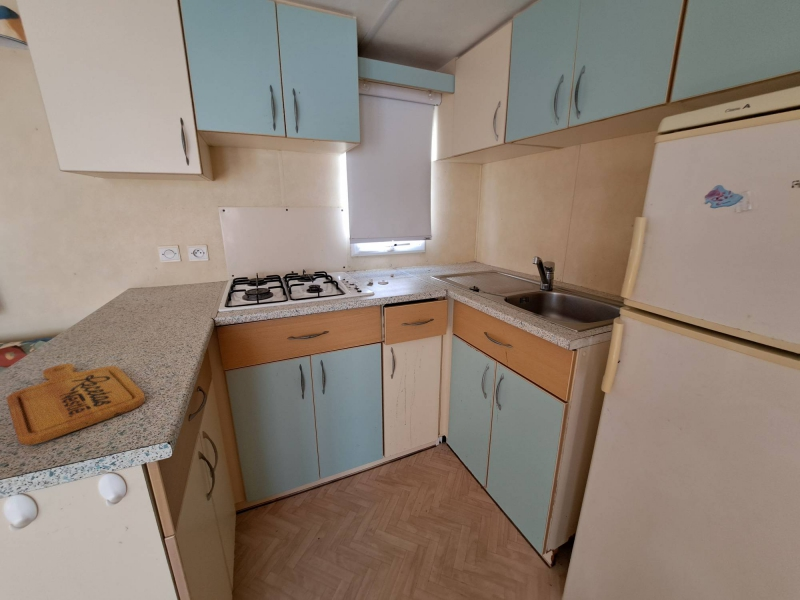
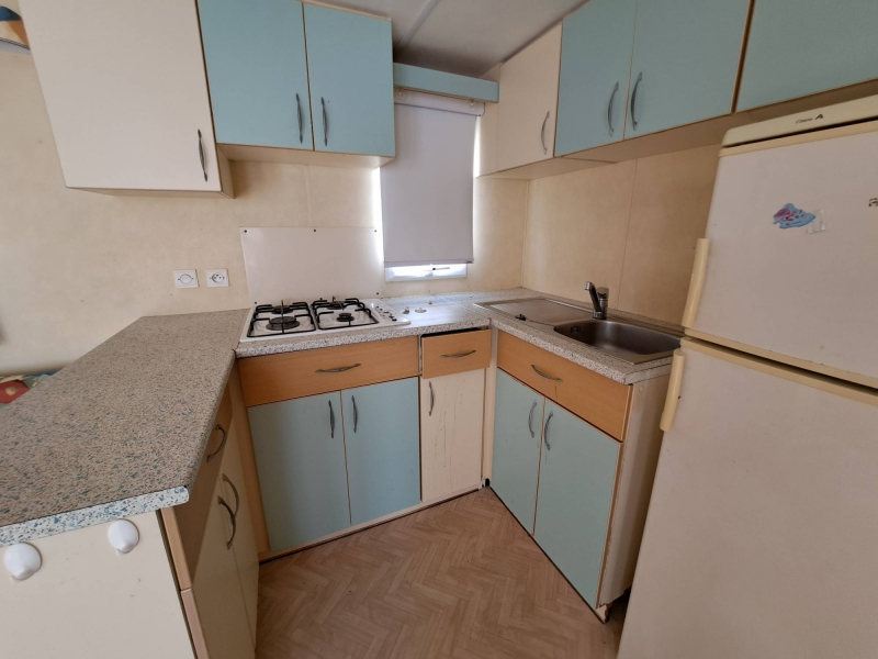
- cutting board (72, 390)
